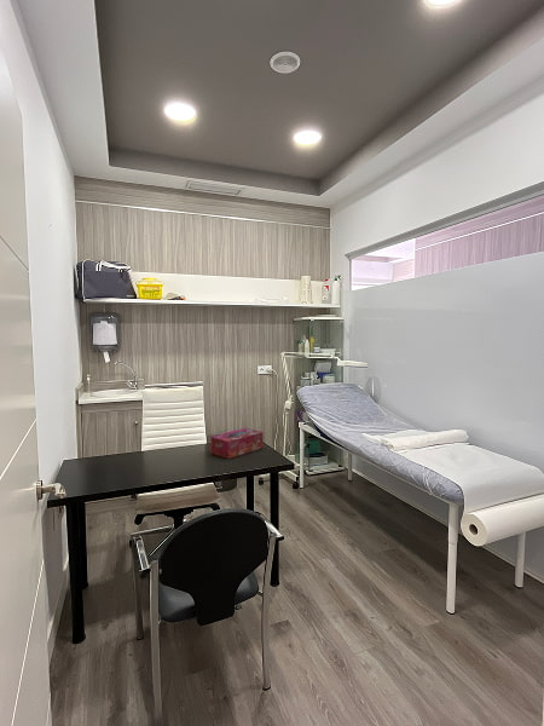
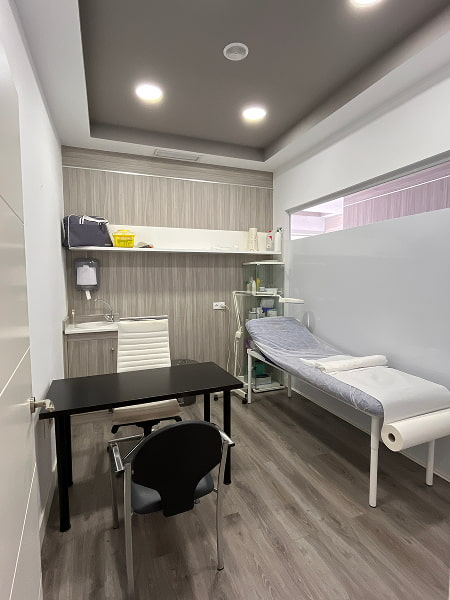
- tissue box (237, 442)
